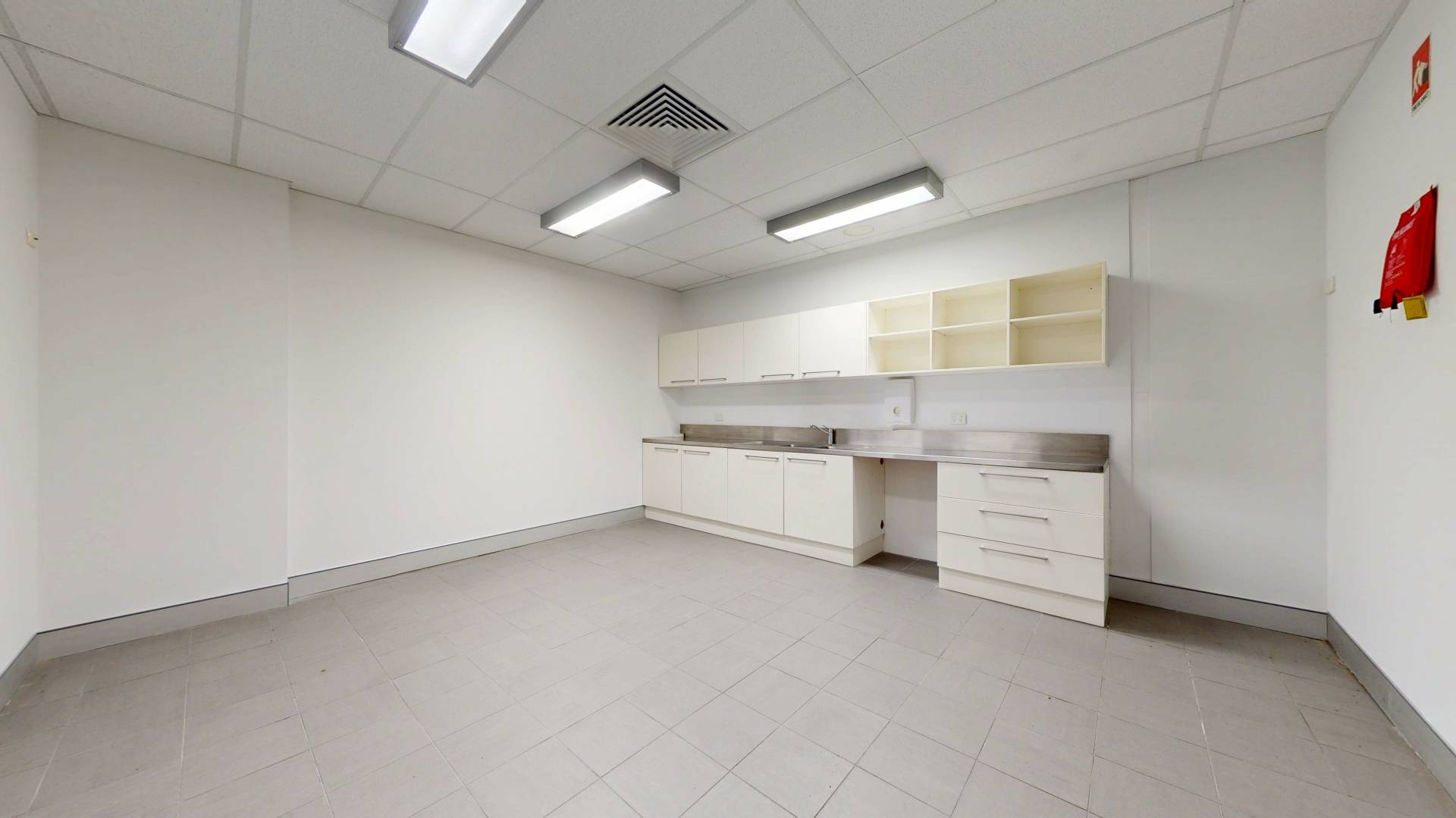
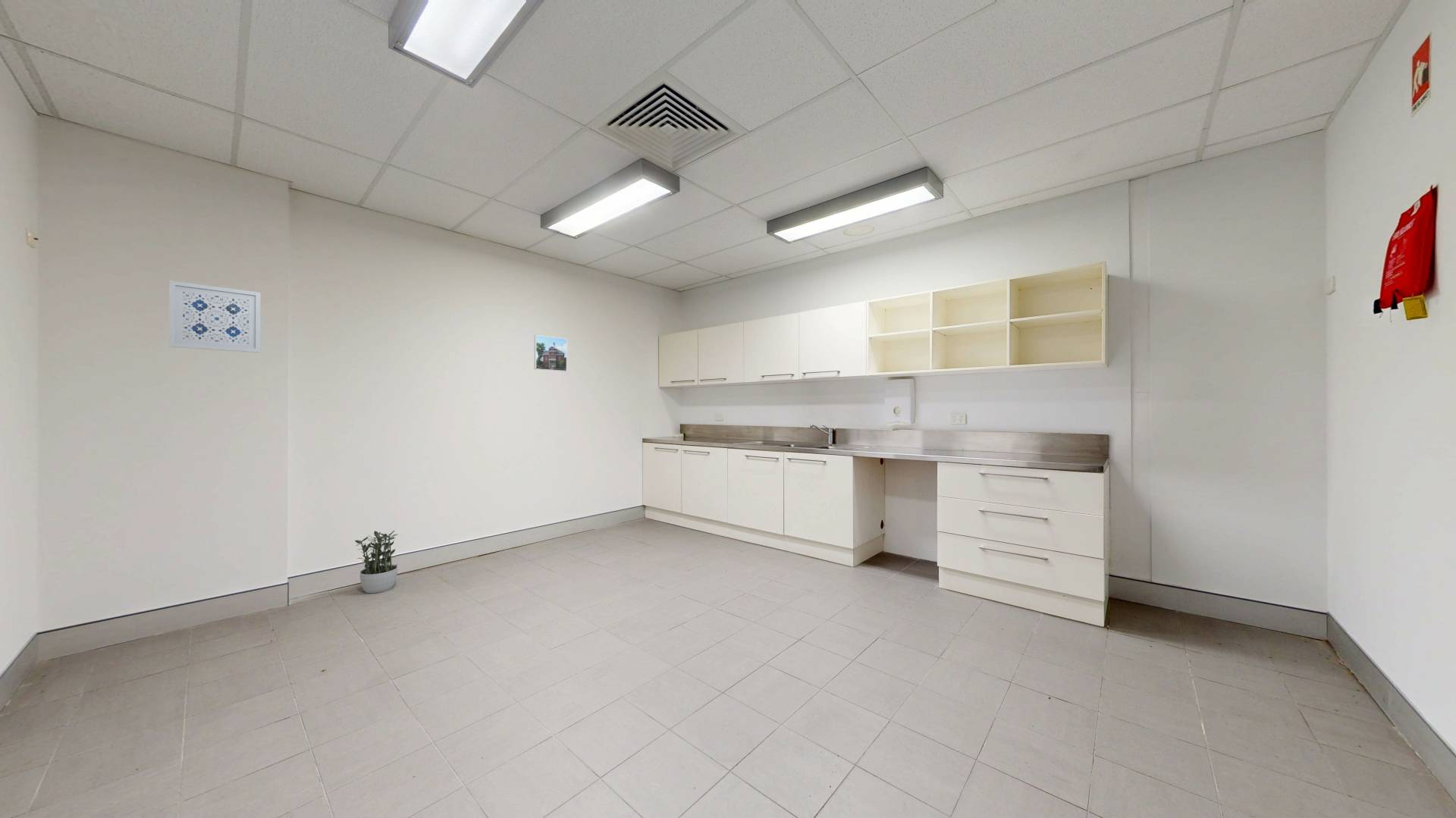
+ potted plant (376, 559)
+ wall art (217, 318)
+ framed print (551, 353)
